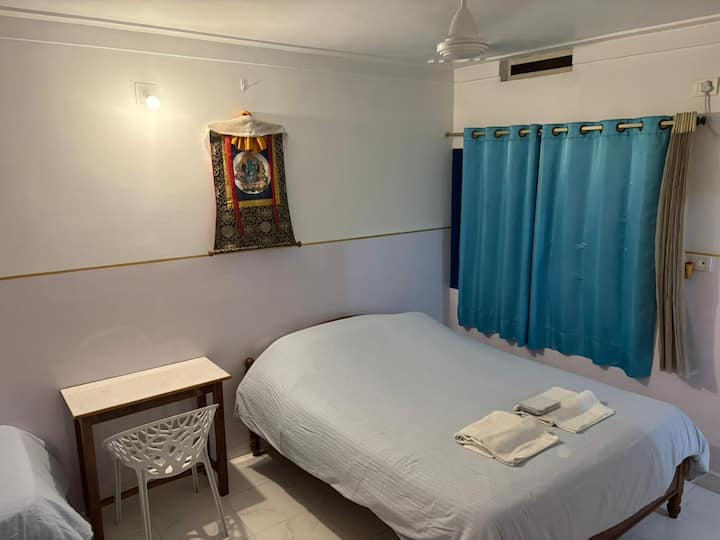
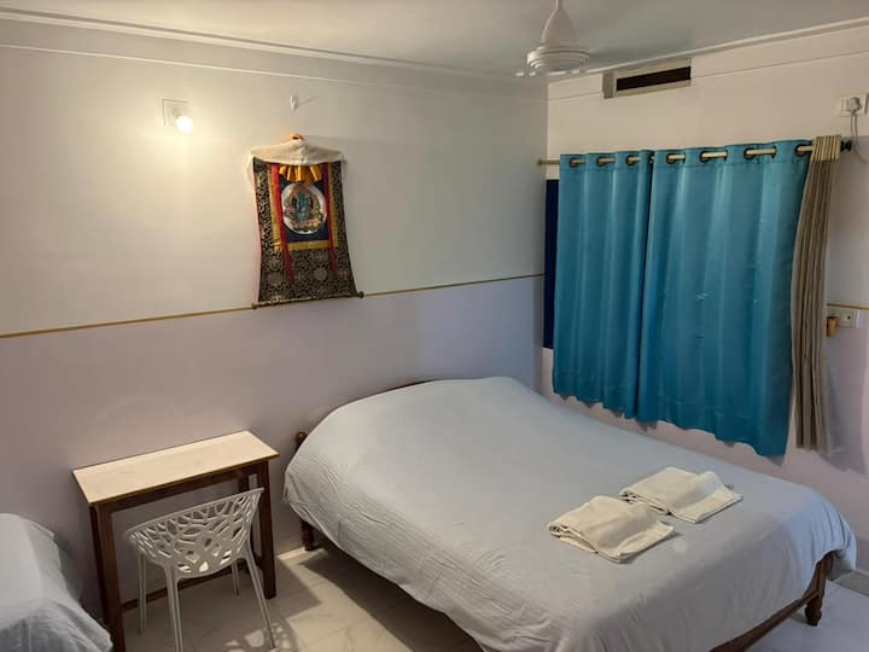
- washcloth (539, 404)
